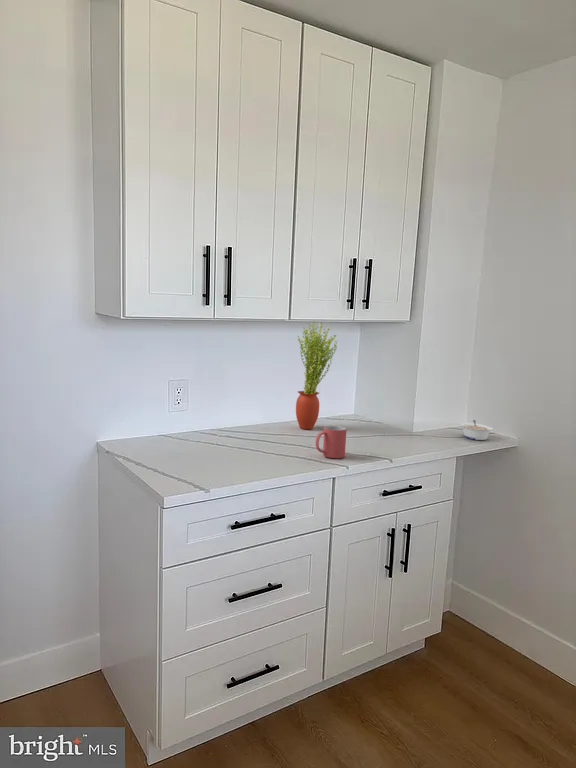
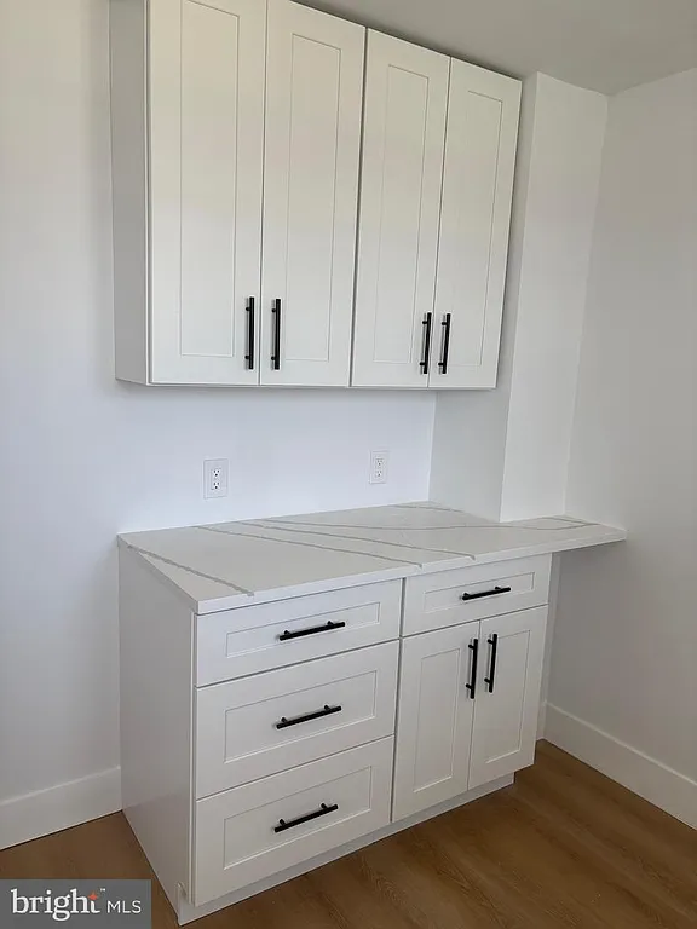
- legume (475, 430)
- mug (330, 442)
- potted plant (316, 375)
